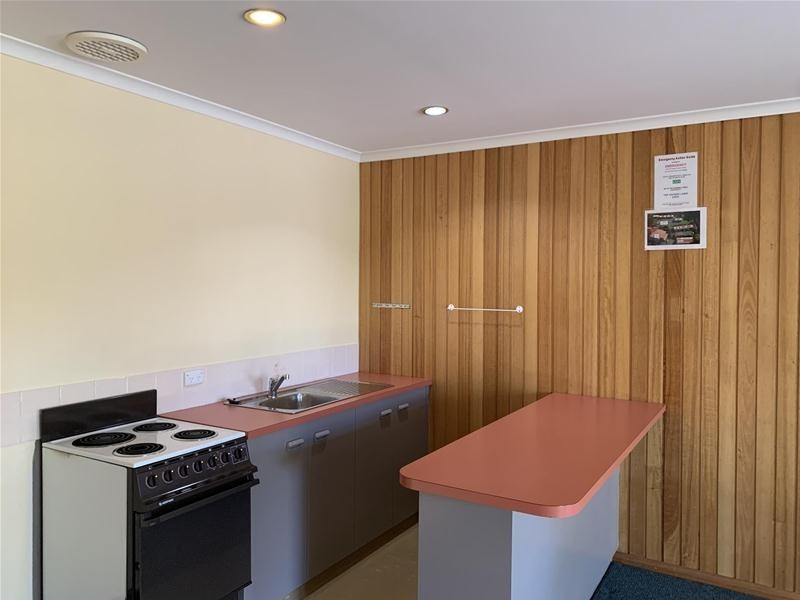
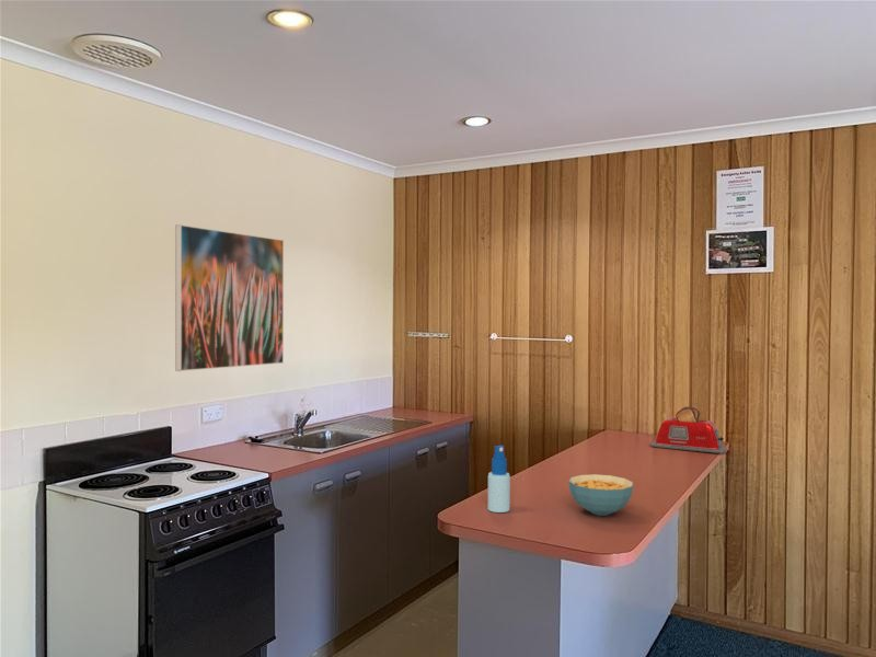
+ spray bottle (498, 477)
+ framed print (233, 300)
+ toaster (688, 427)
+ cereal bowl (600, 497)
